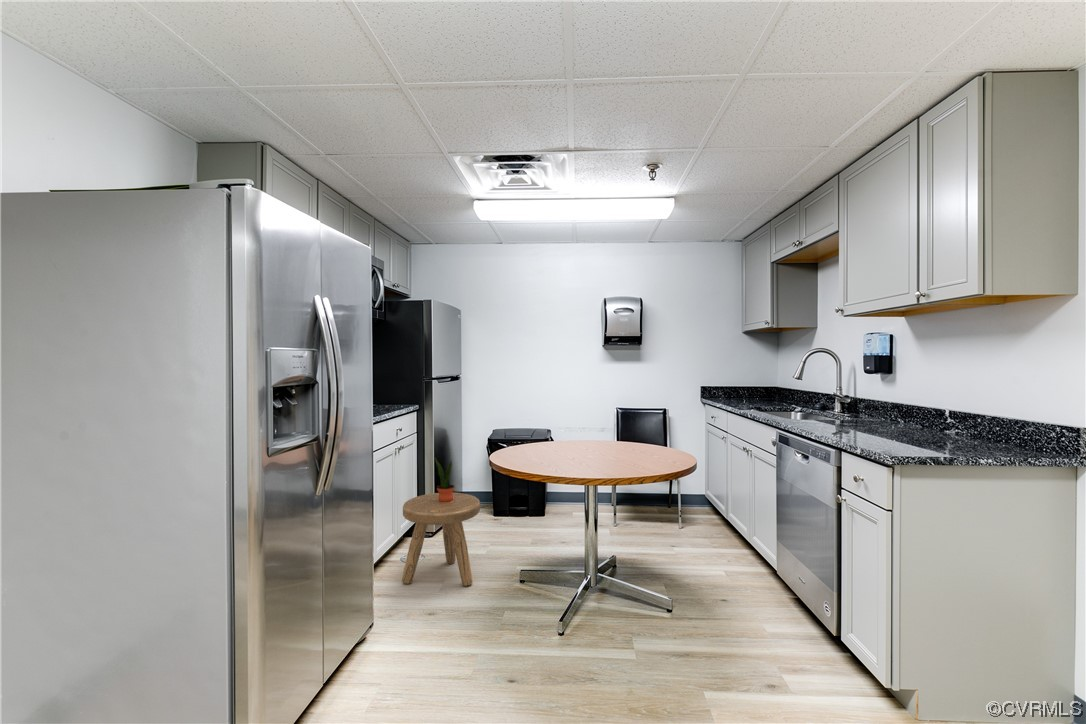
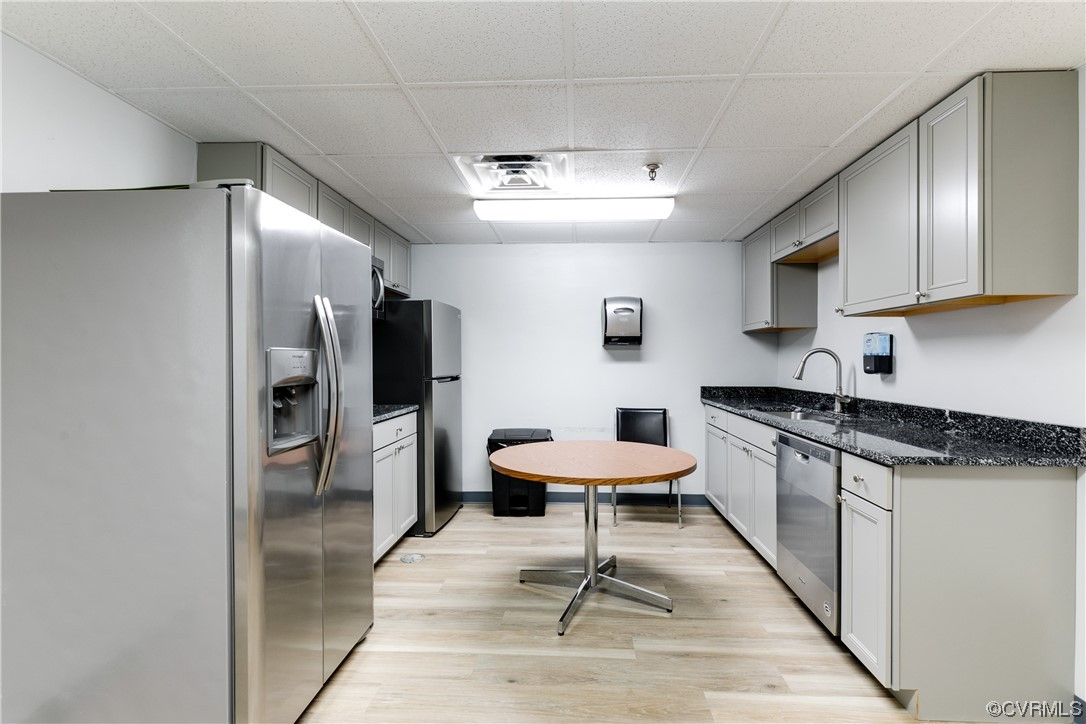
- stool (443, 538)
- potted plant (442, 478)
